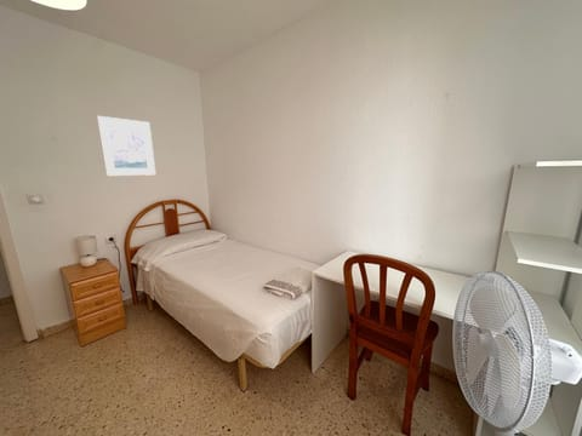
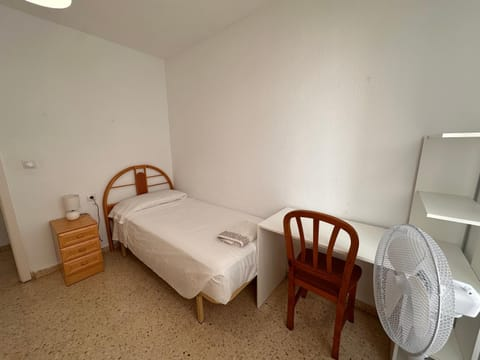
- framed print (129, 148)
